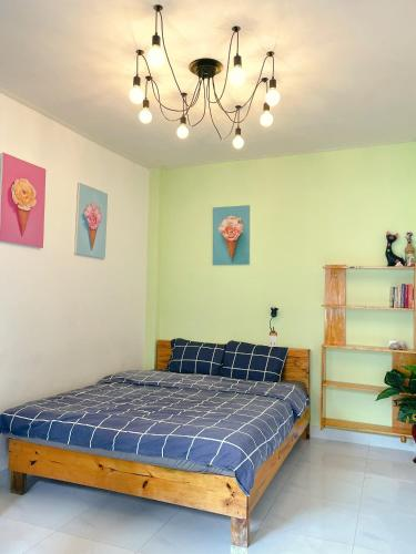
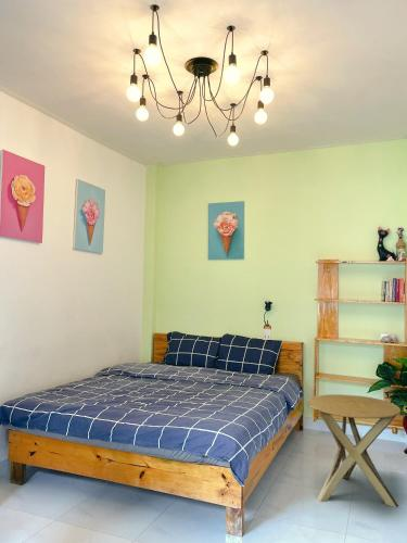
+ side table (352, 447)
